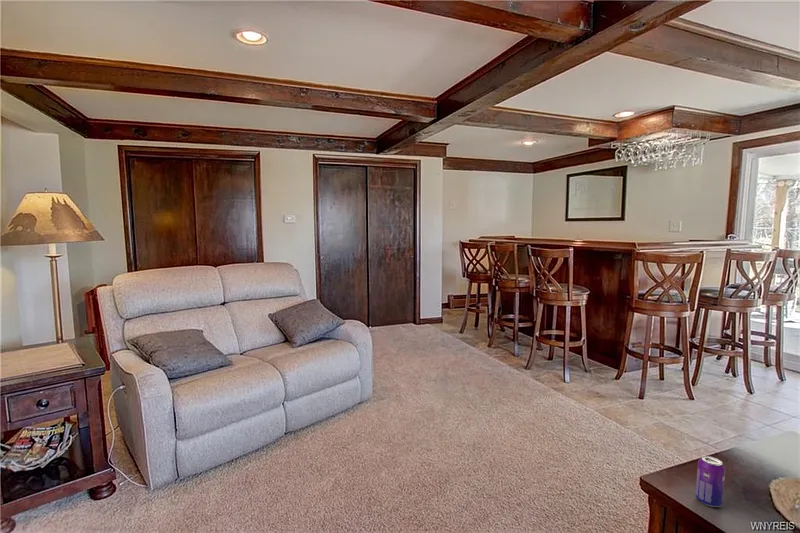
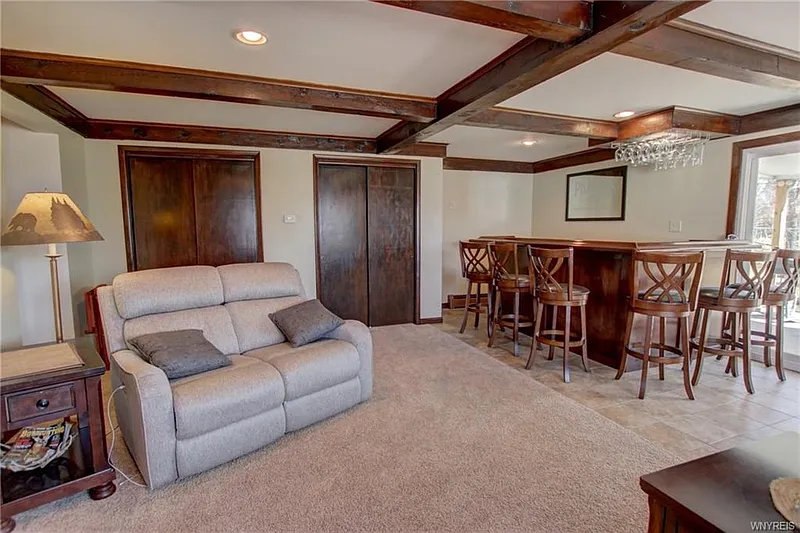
- beverage can (710, 480)
